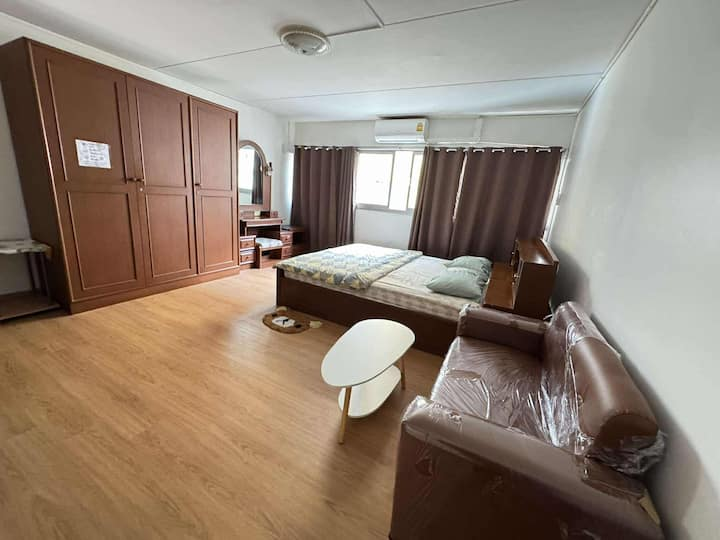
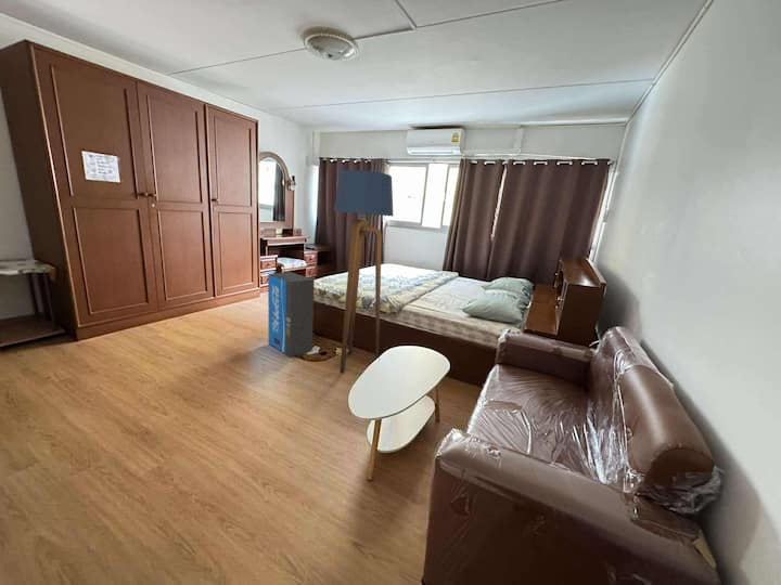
+ floor lamp (358, 275)
+ air purifier (290, 312)
